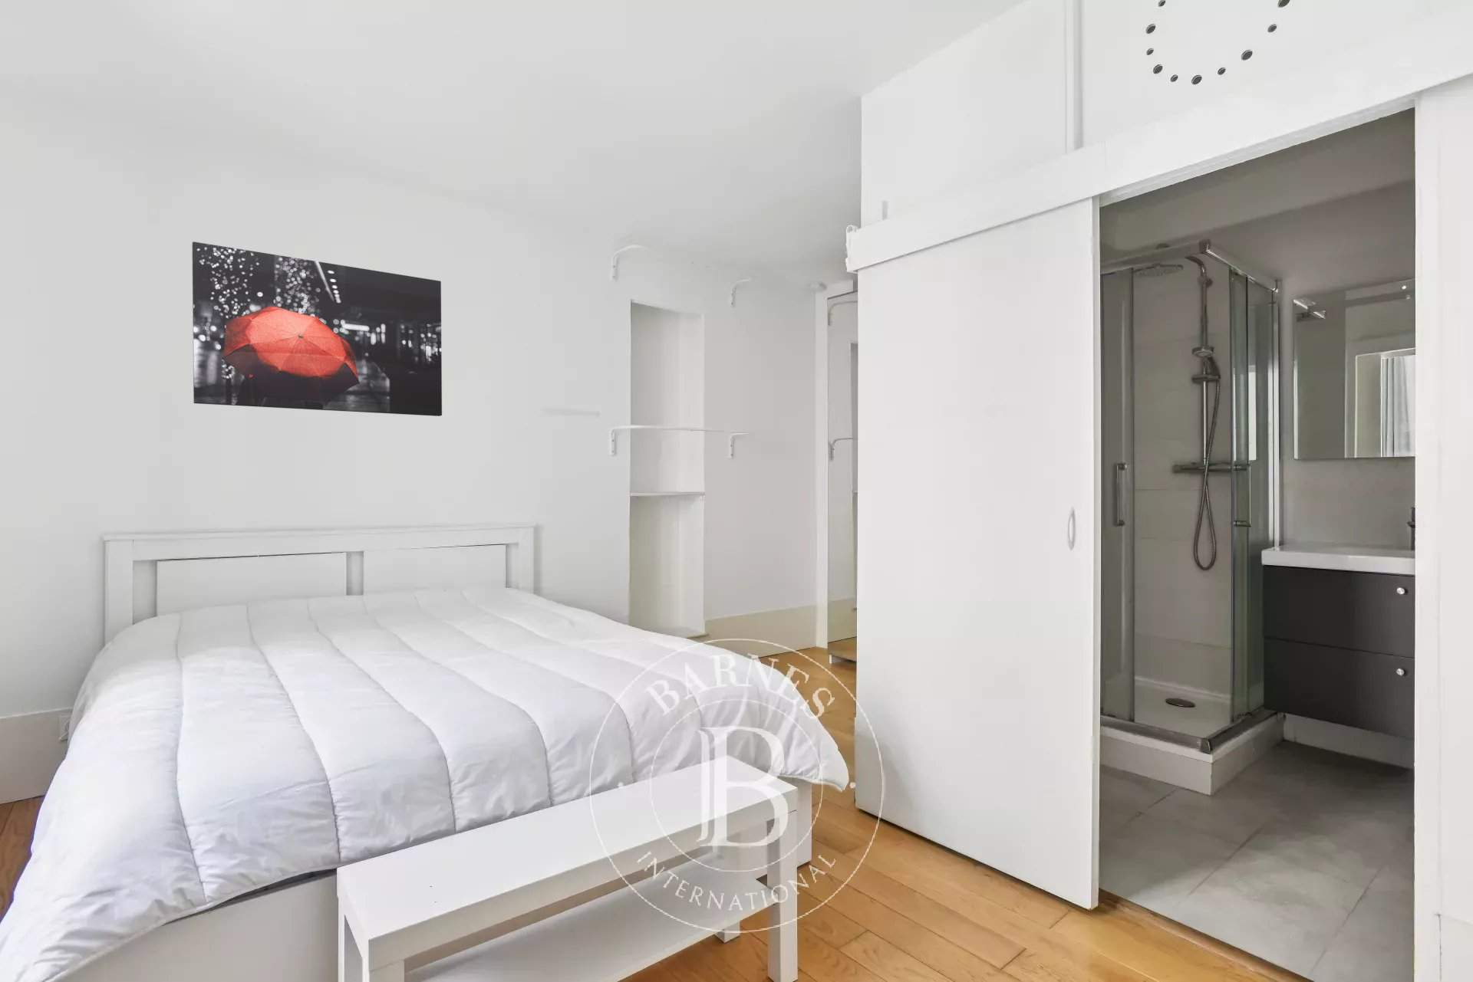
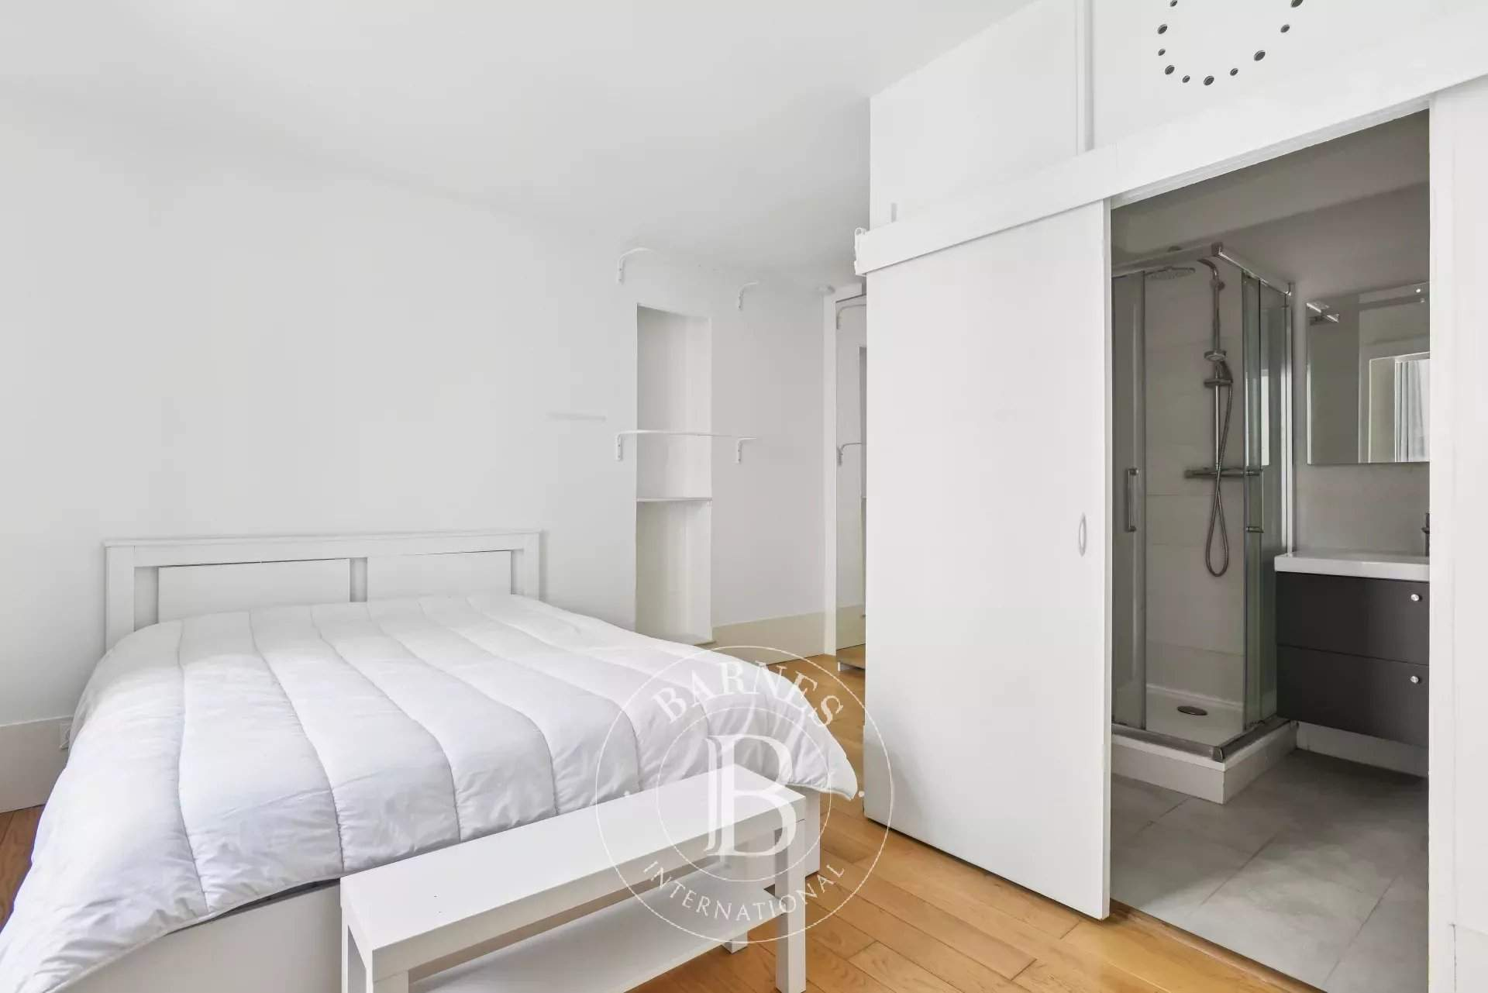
- wall art (328, 336)
